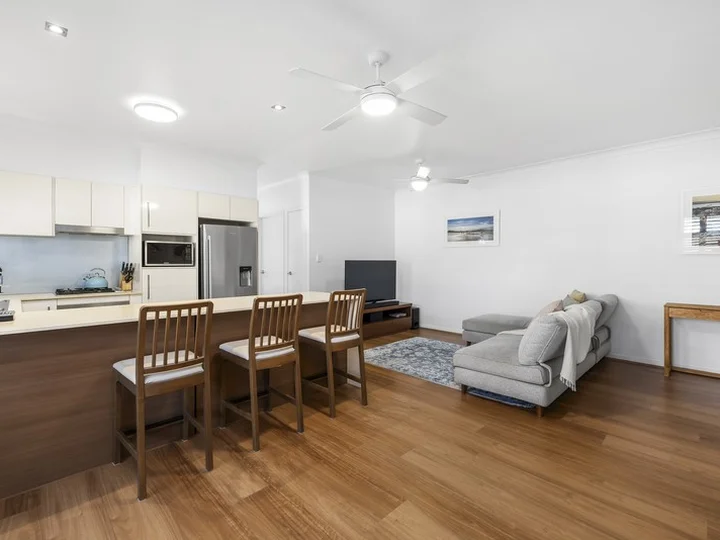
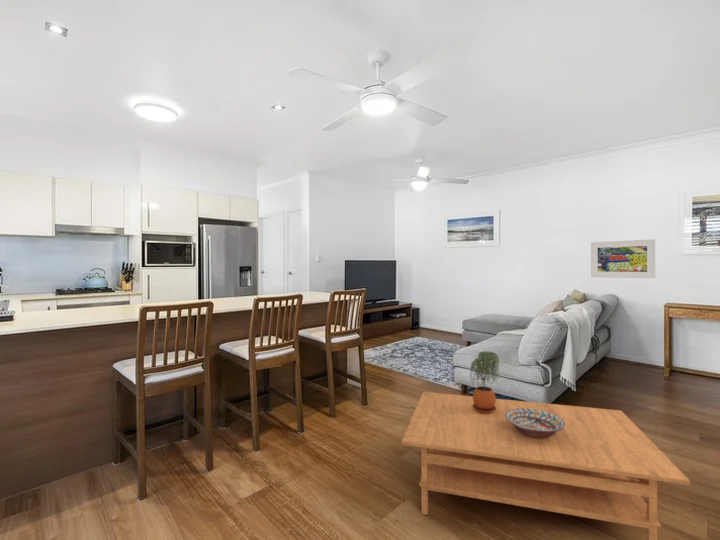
+ coffee table (521, 459)
+ decorative bowl (534, 425)
+ potted plant (484, 380)
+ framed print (621, 259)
